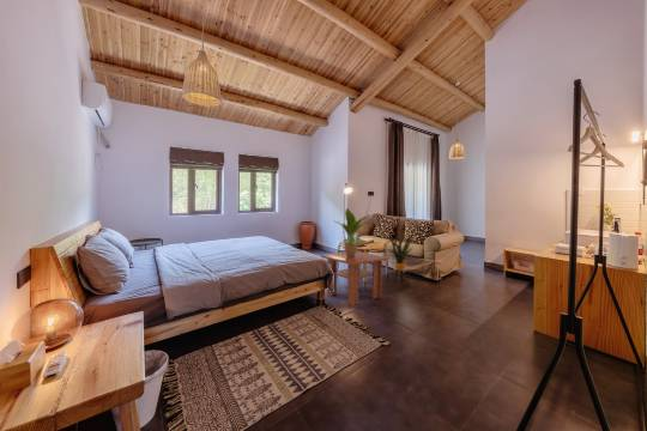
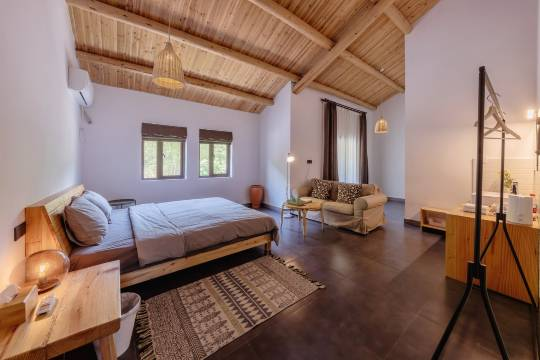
- coffee table (353, 275)
- potted plant (353, 232)
- house plant (403, 256)
